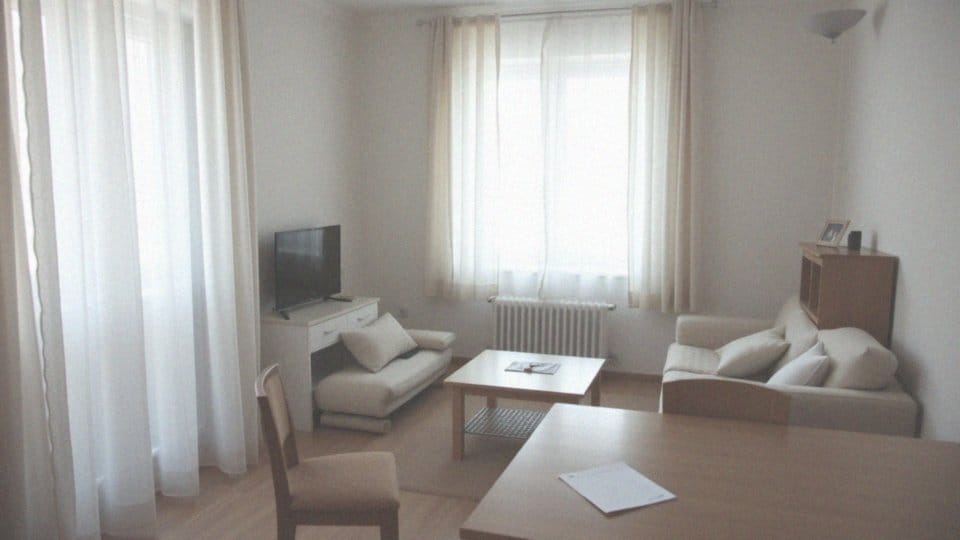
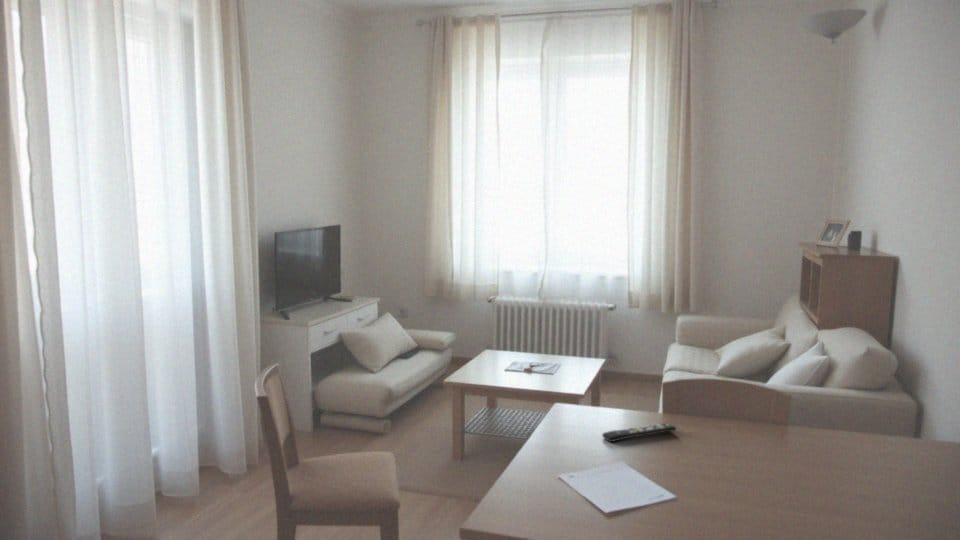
+ remote control (639, 432)
